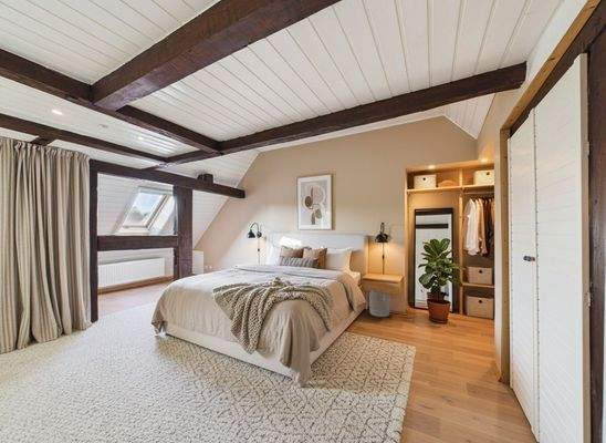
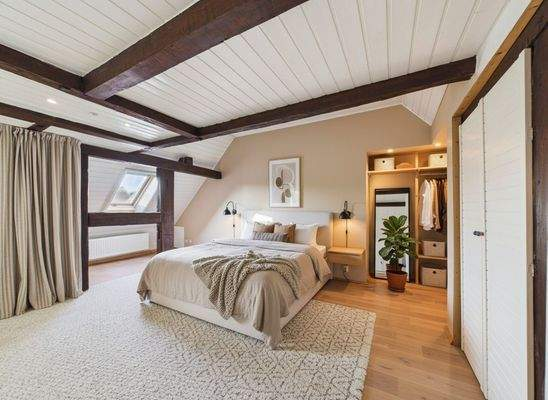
- waste bin (379, 301)
